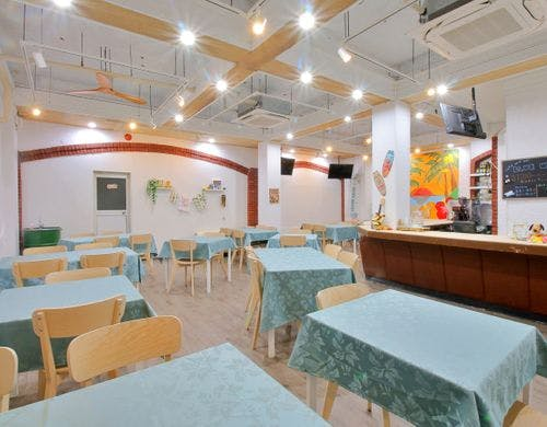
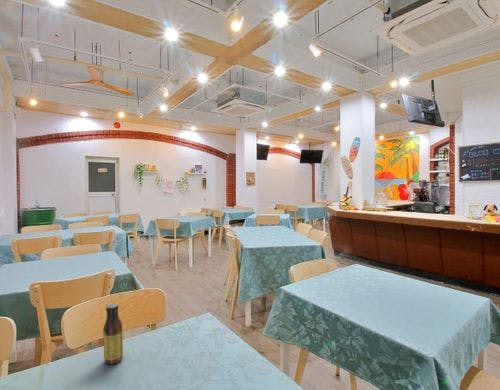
+ sauce bottle (113, 332)
